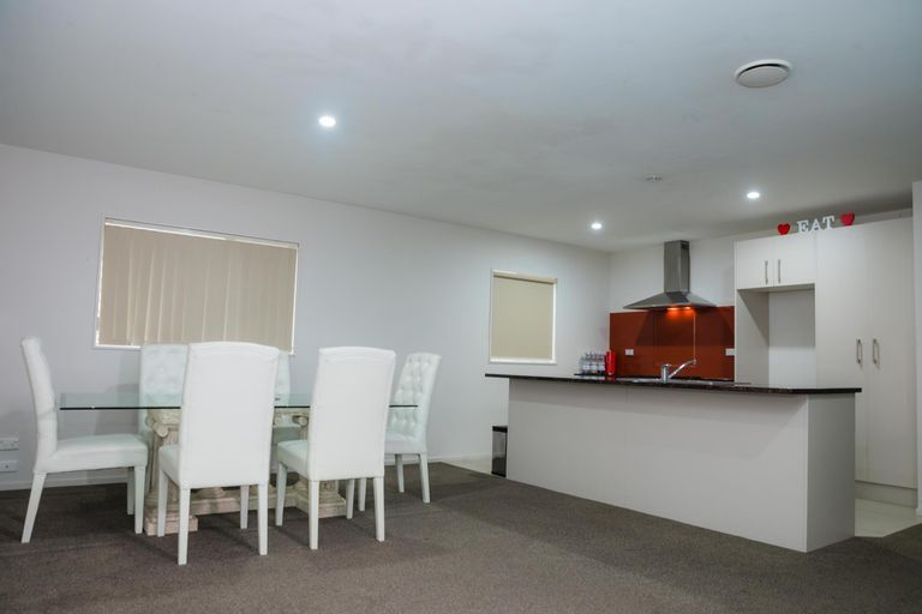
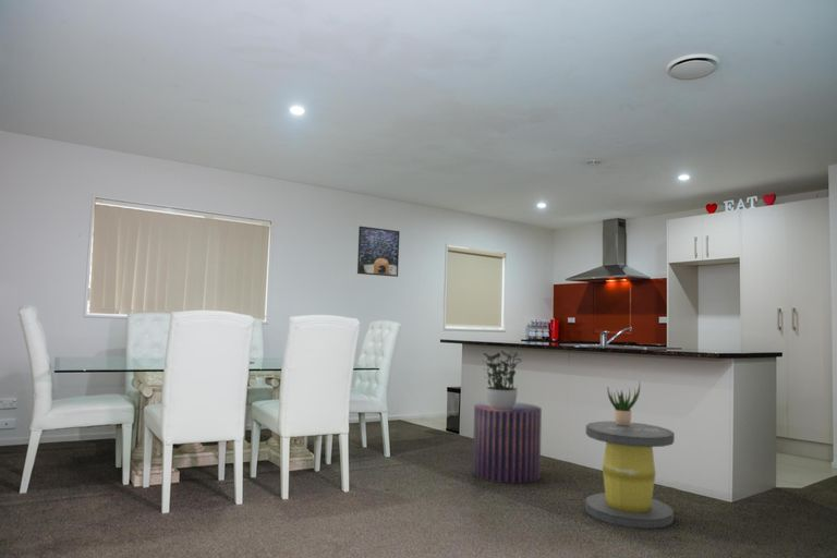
+ stool (507, 440)
+ potted plant (501, 377)
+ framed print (378, 252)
+ potted plant (623, 401)
+ stool (628, 471)
